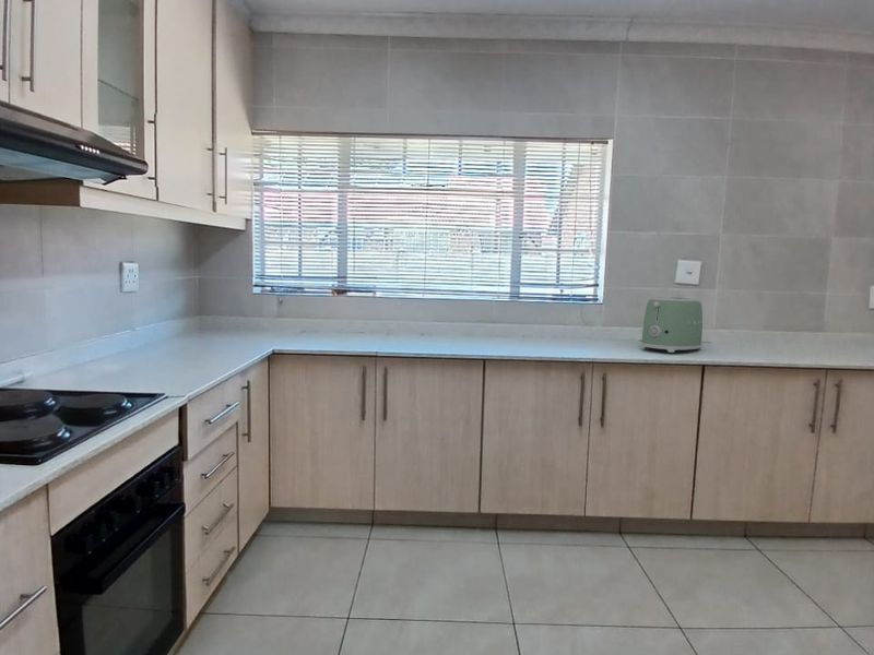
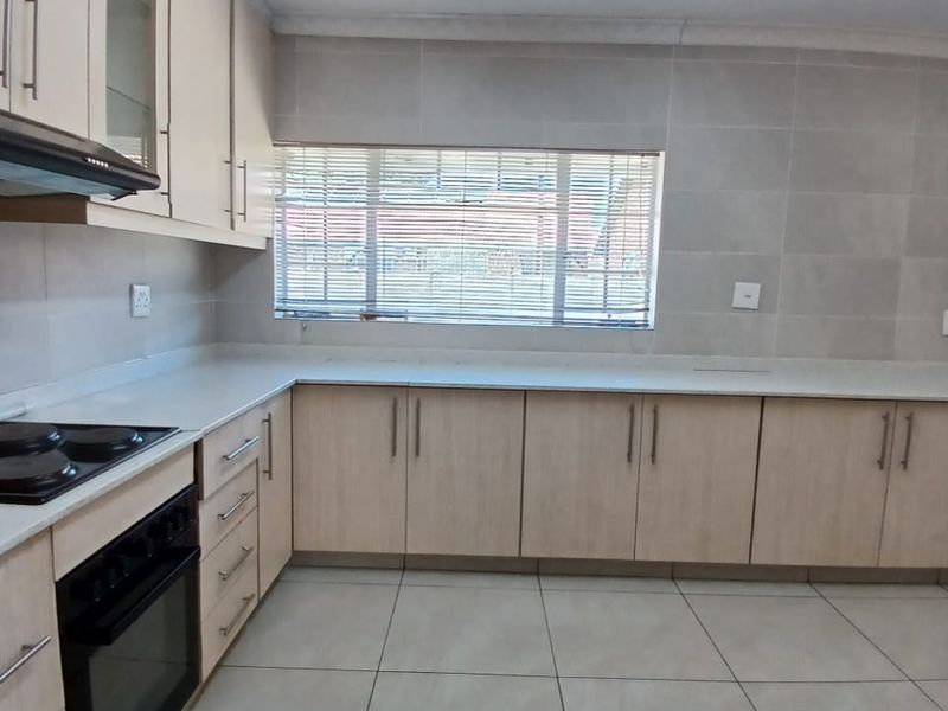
- toaster (673, 323)
